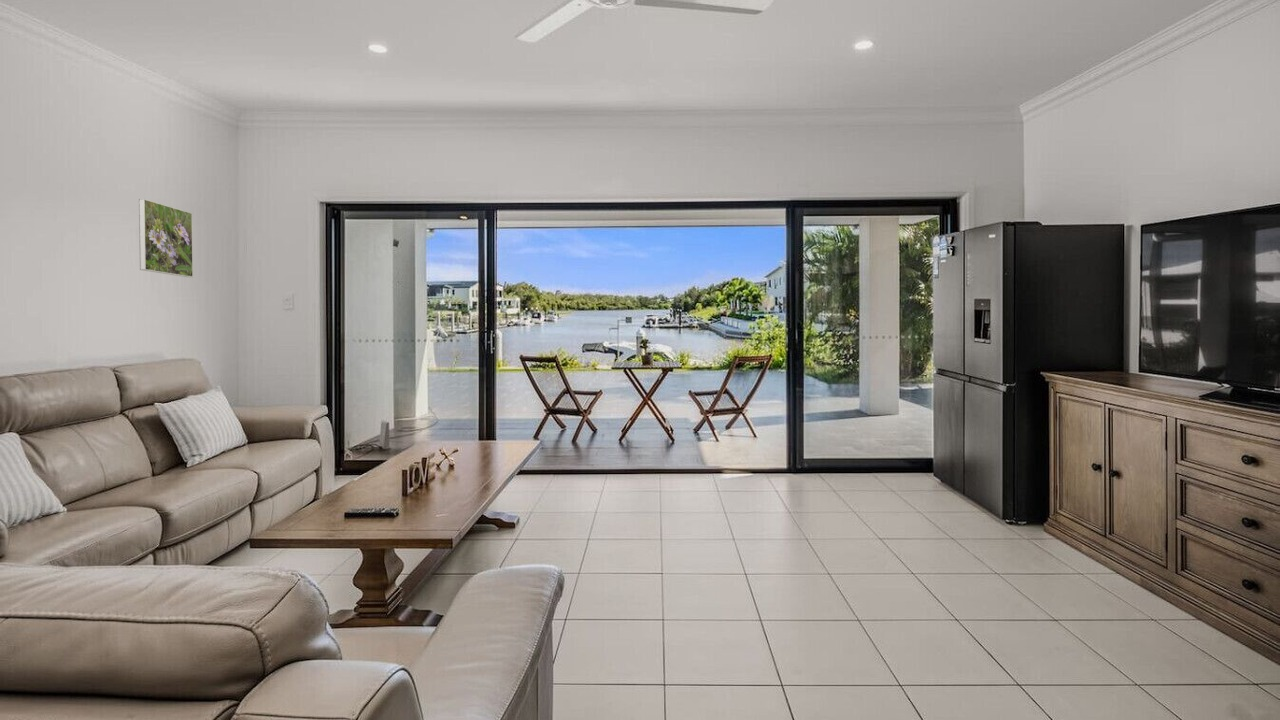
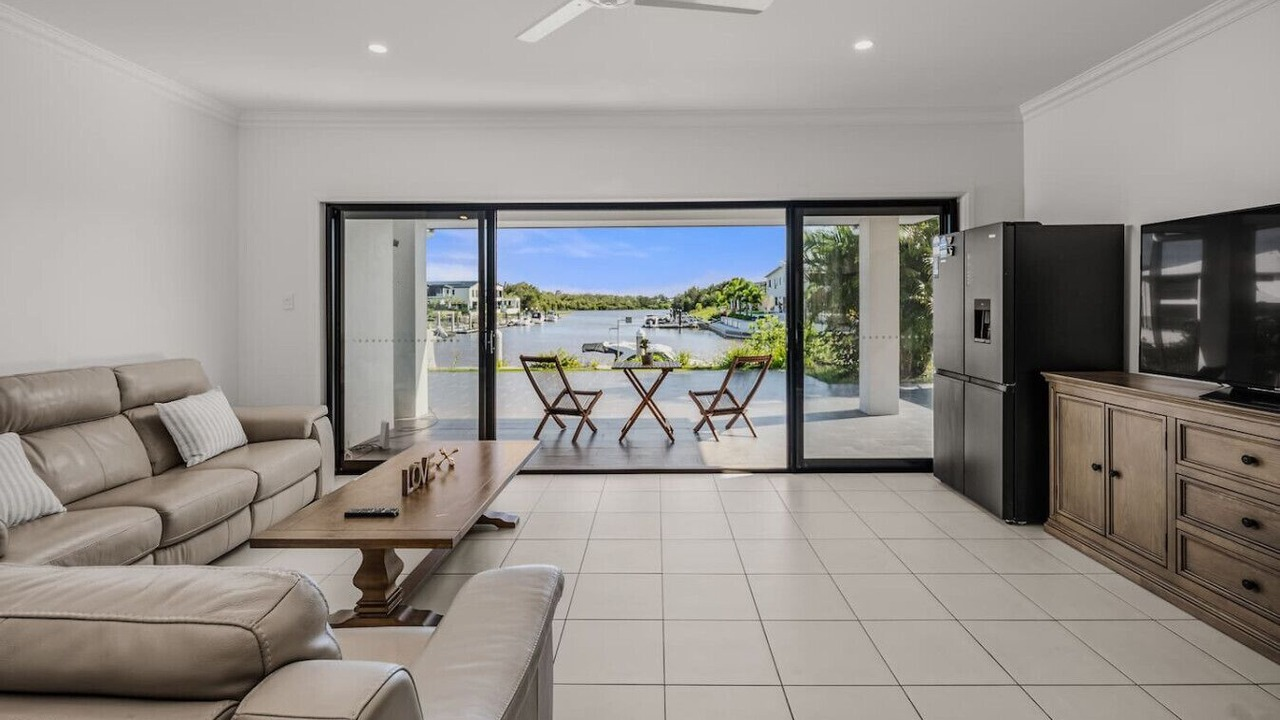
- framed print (167, 240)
